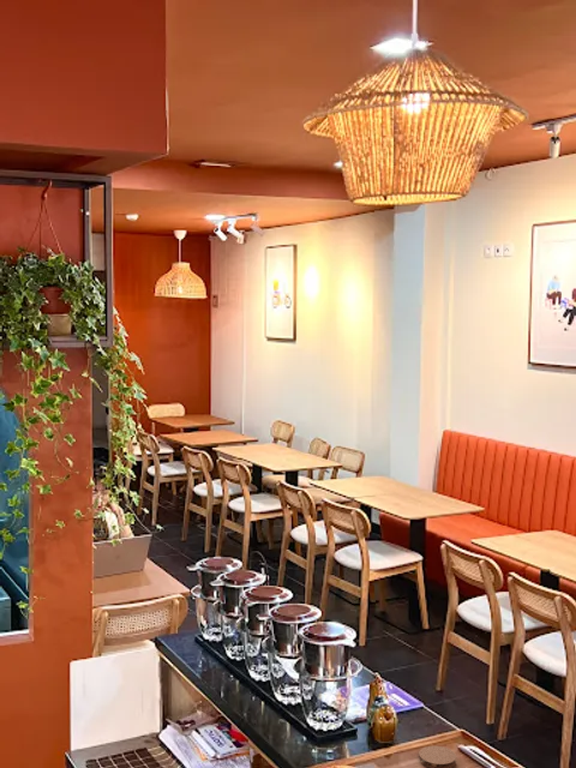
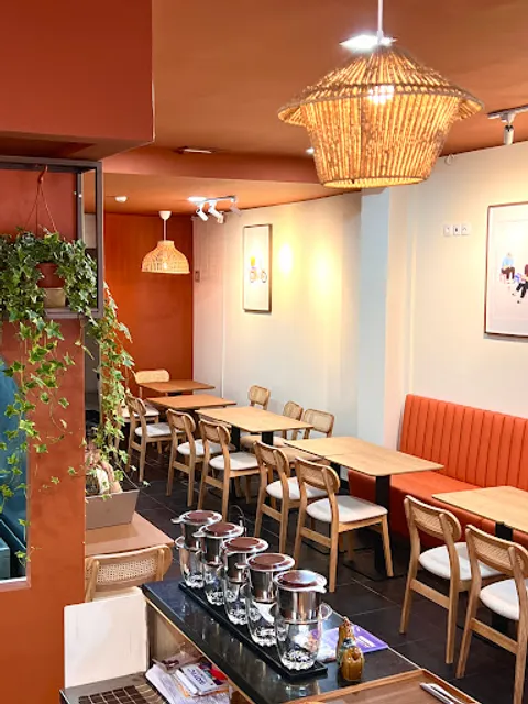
- coaster (437, 757)
